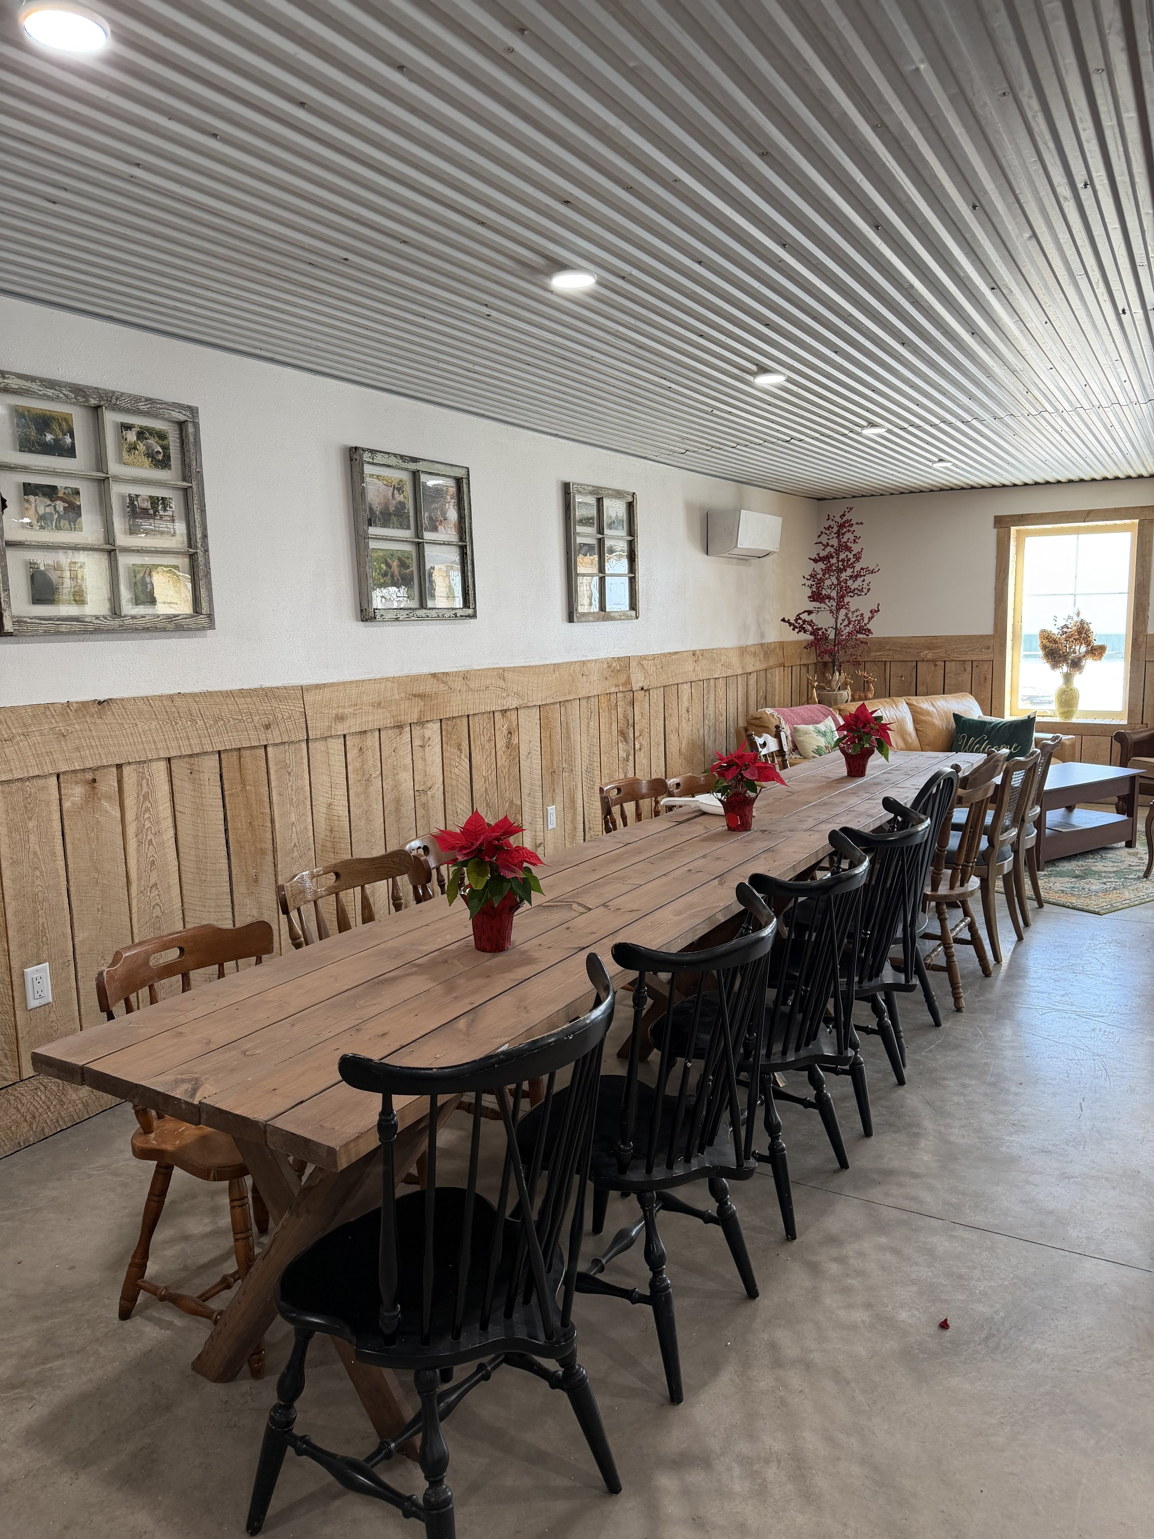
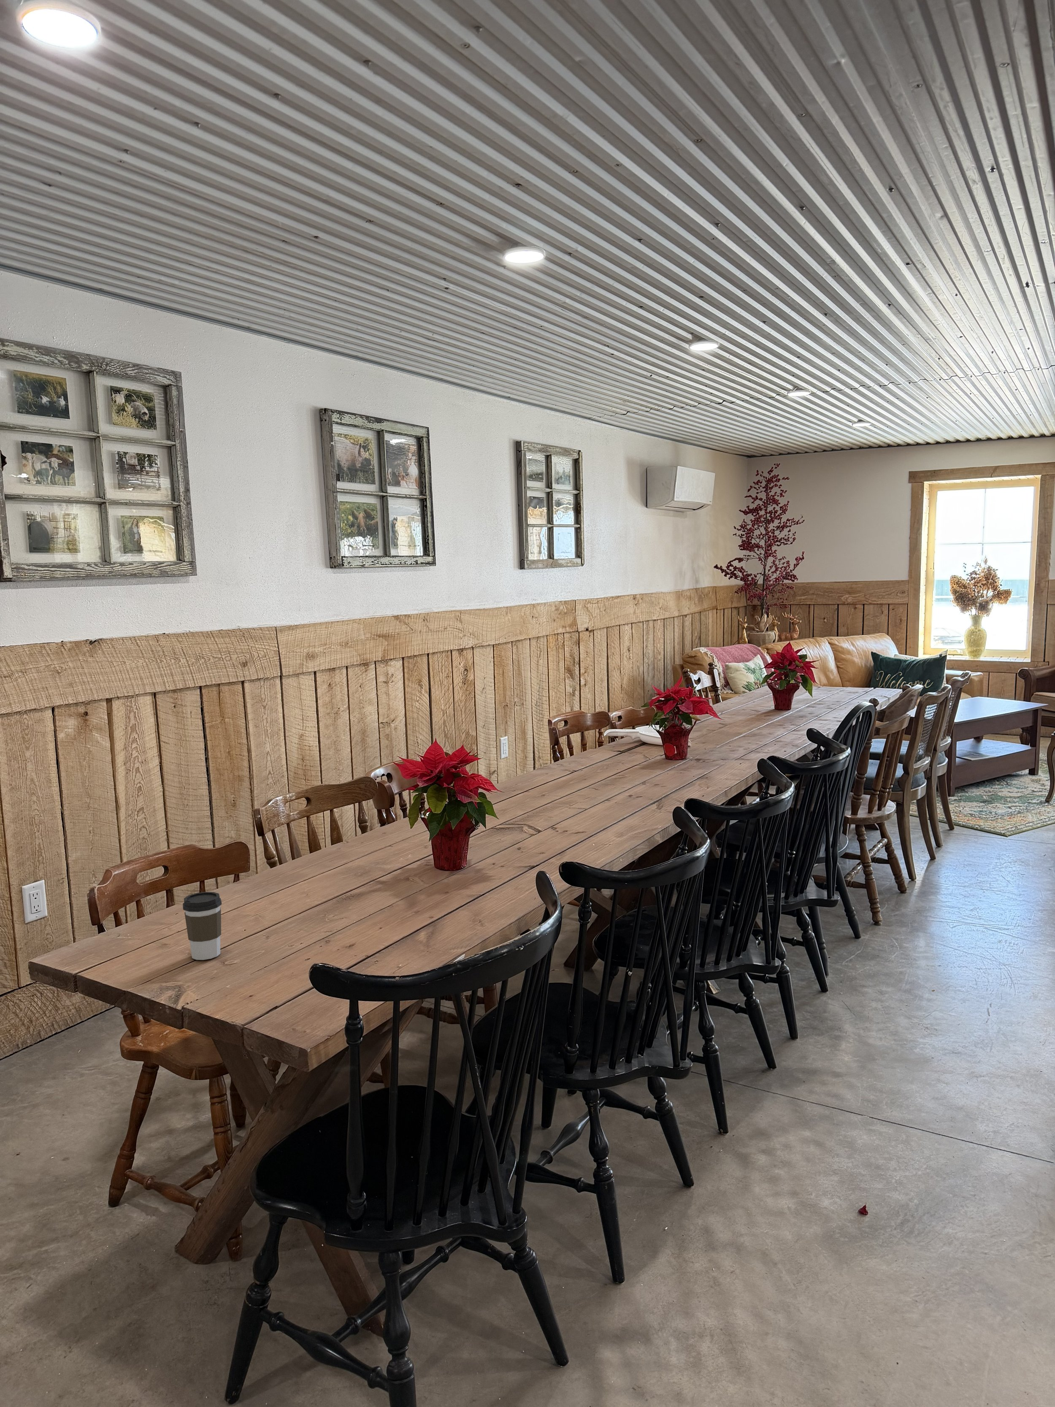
+ coffee cup (204, 926)
